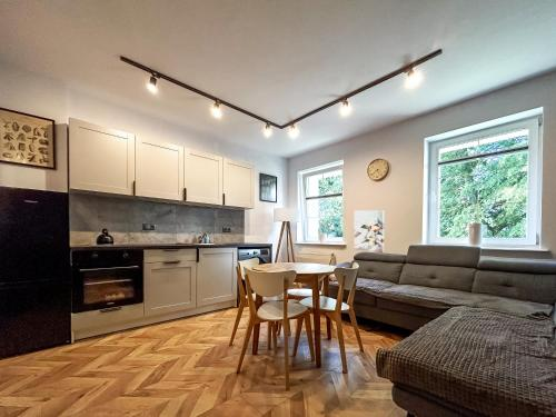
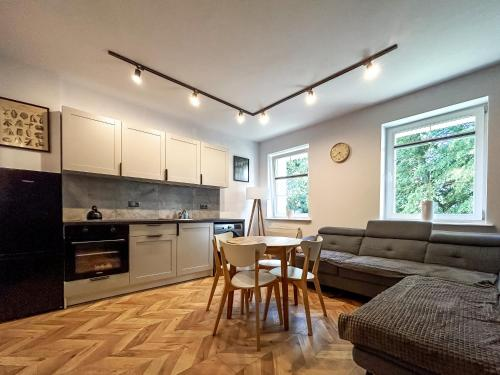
- wall art (368, 230)
